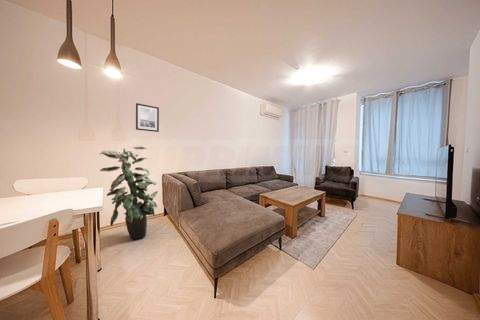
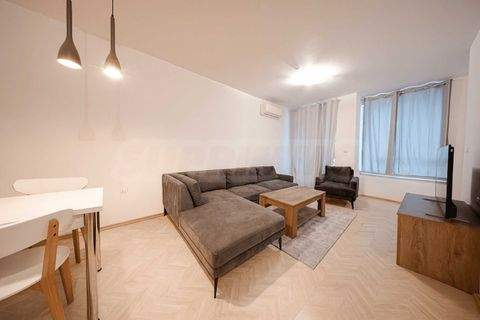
- wall art (147, 118)
- indoor plant (133, 193)
